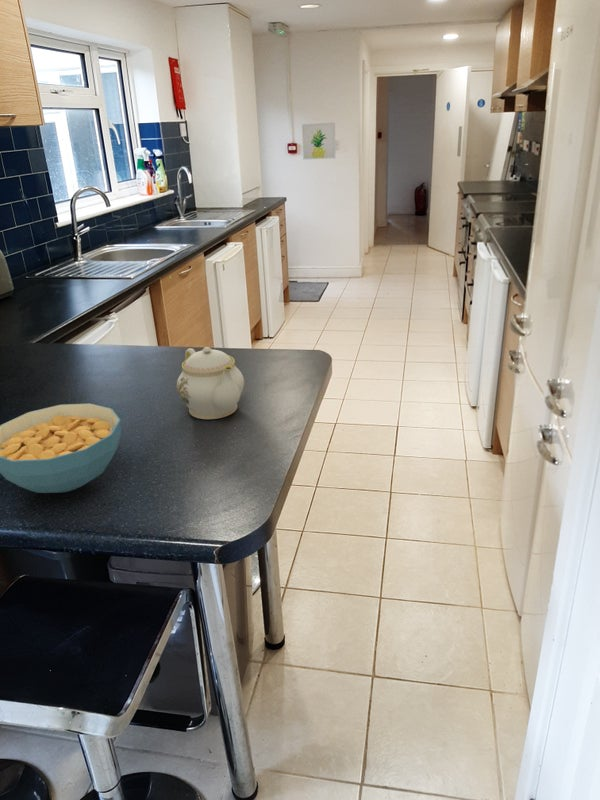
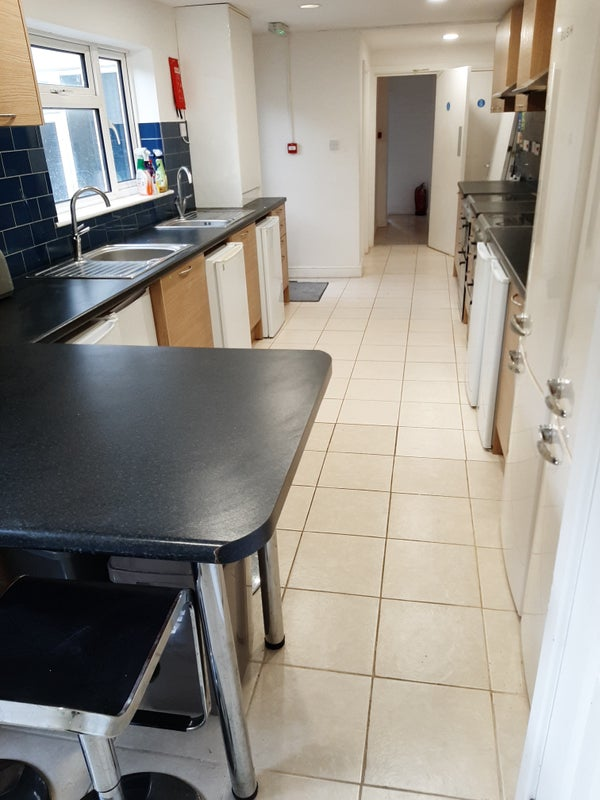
- wall art (318, 141)
- teapot (208, 378)
- cereal bowl (61, 456)
